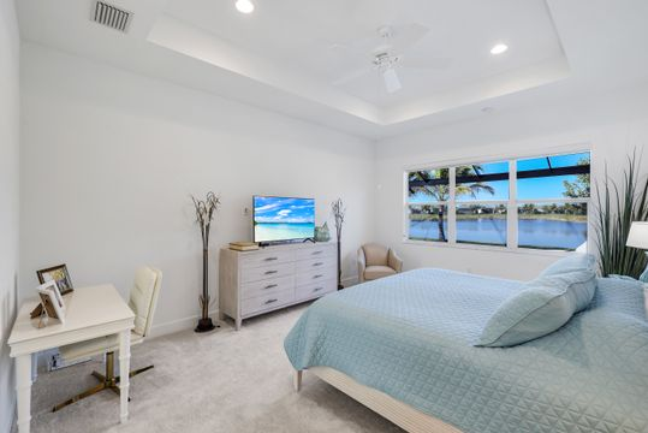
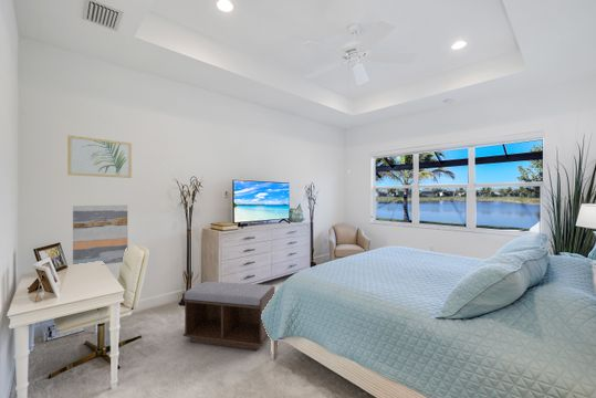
+ bench (230, 312)
+ wall art (101, 158)
+ wall art (101, 234)
